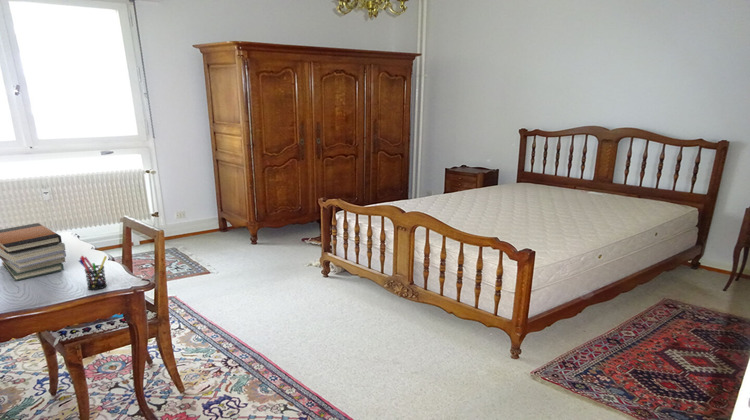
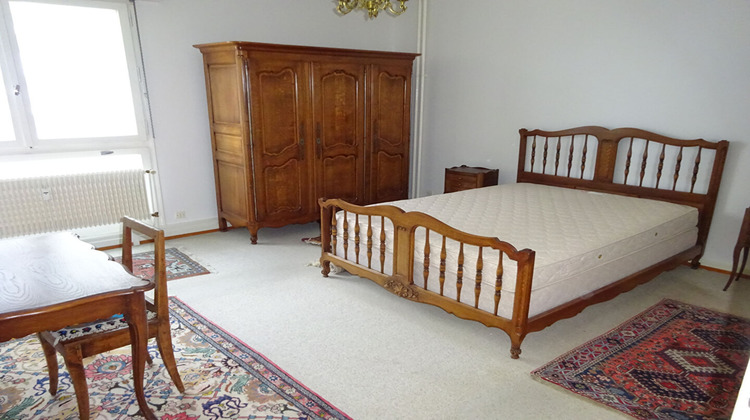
- book stack (28, 250)
- pen holder (93, 271)
